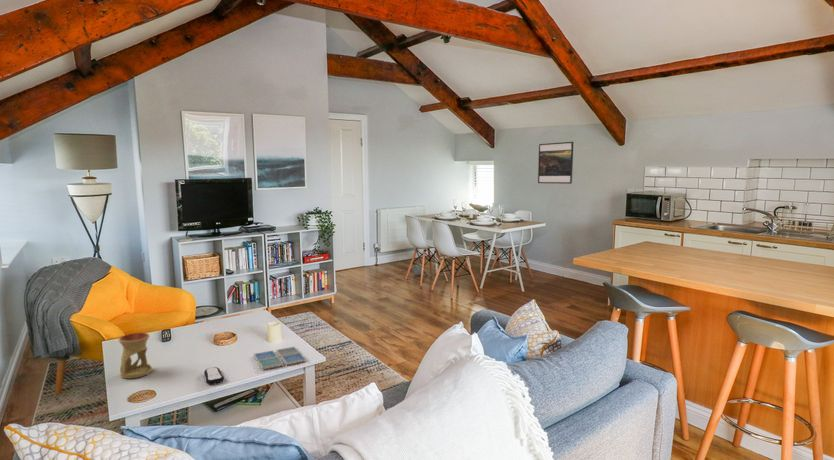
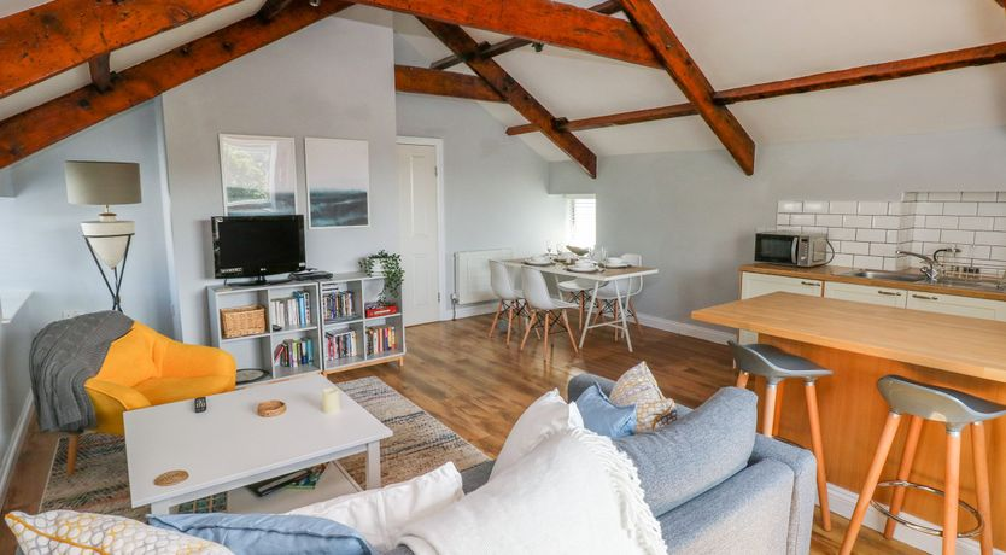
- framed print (555, 163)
- remote control (213, 375)
- drink coaster (278, 358)
- oil burner (135, 353)
